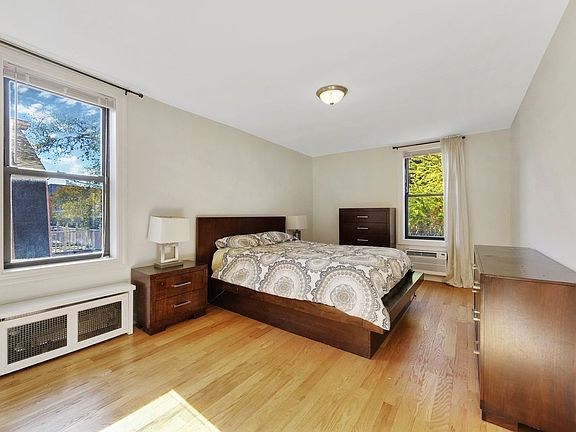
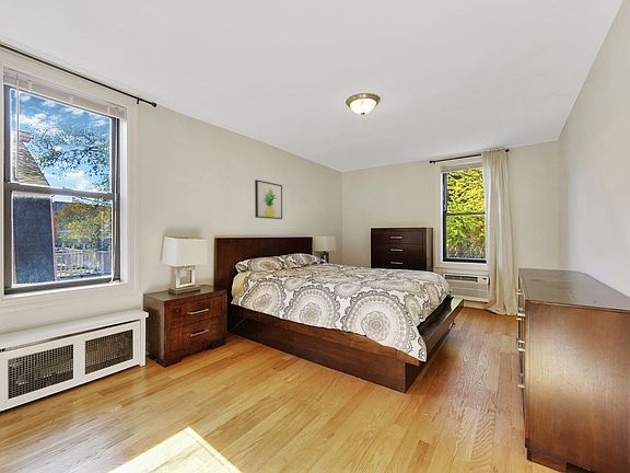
+ wall art (269, 200)
